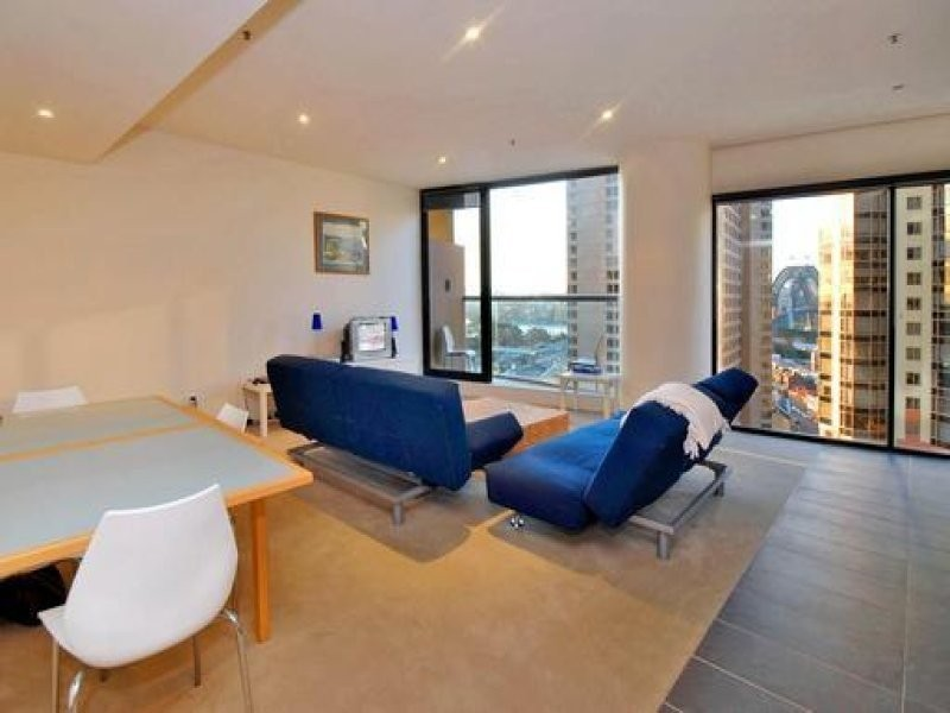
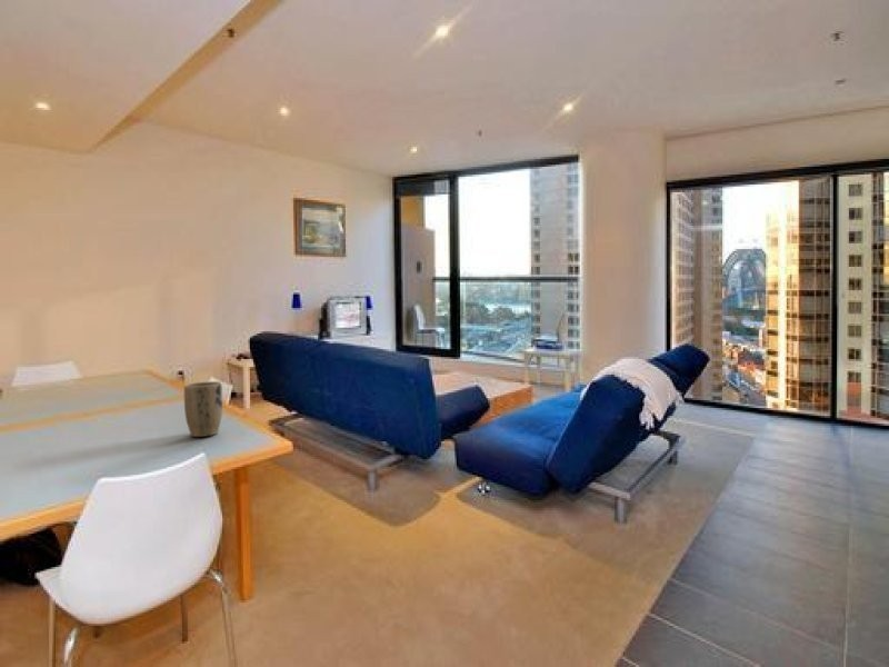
+ plant pot (203, 408)
